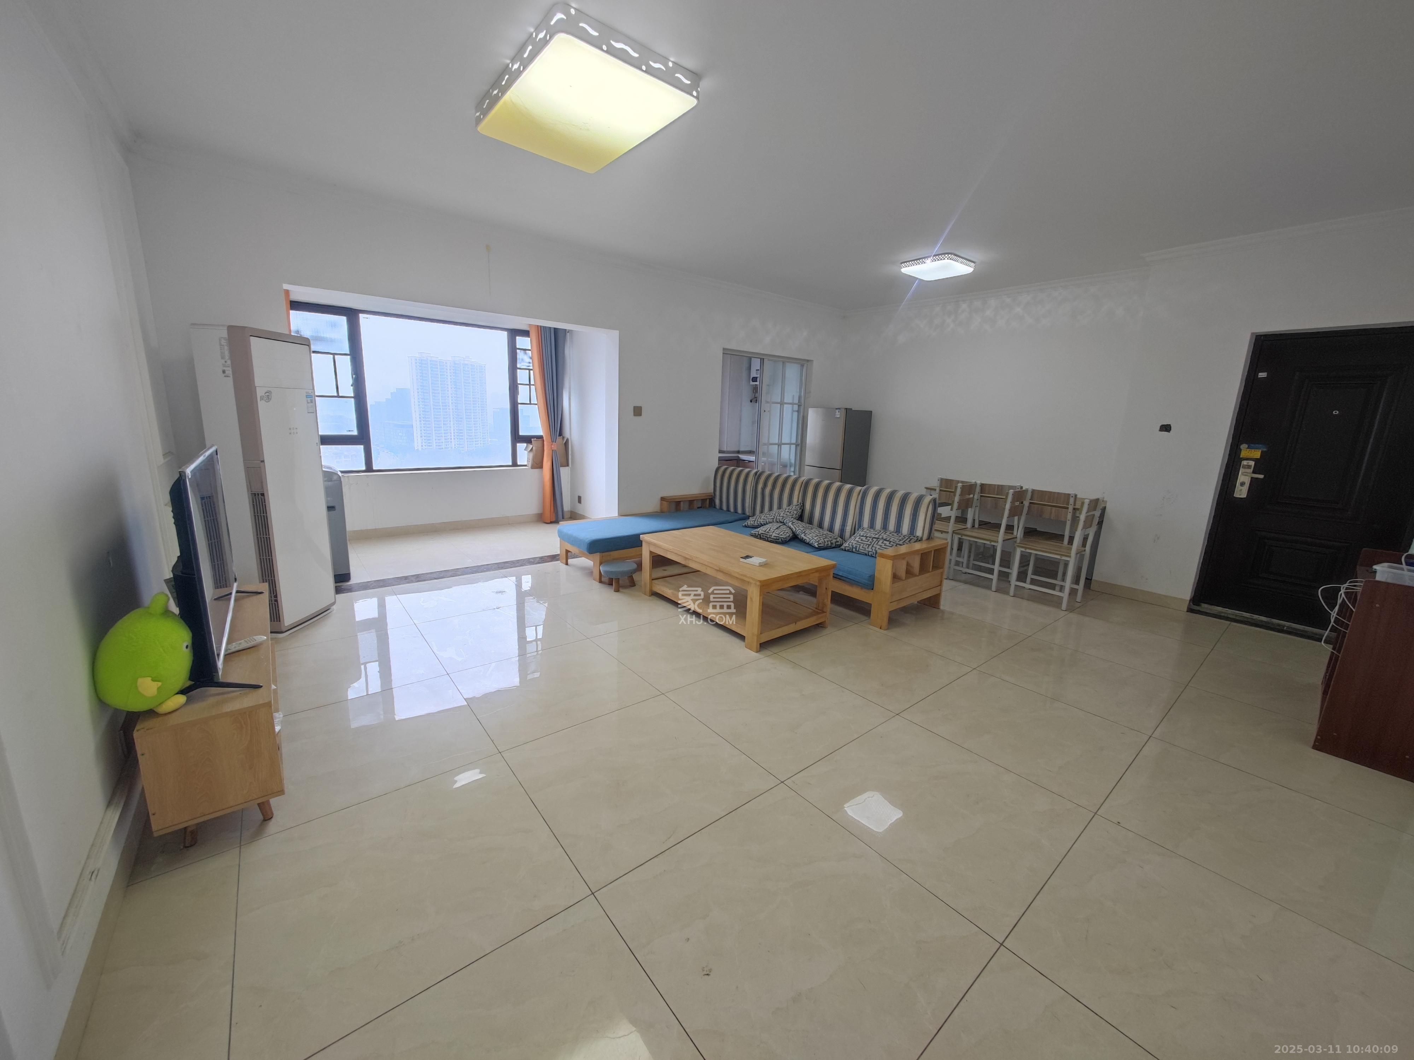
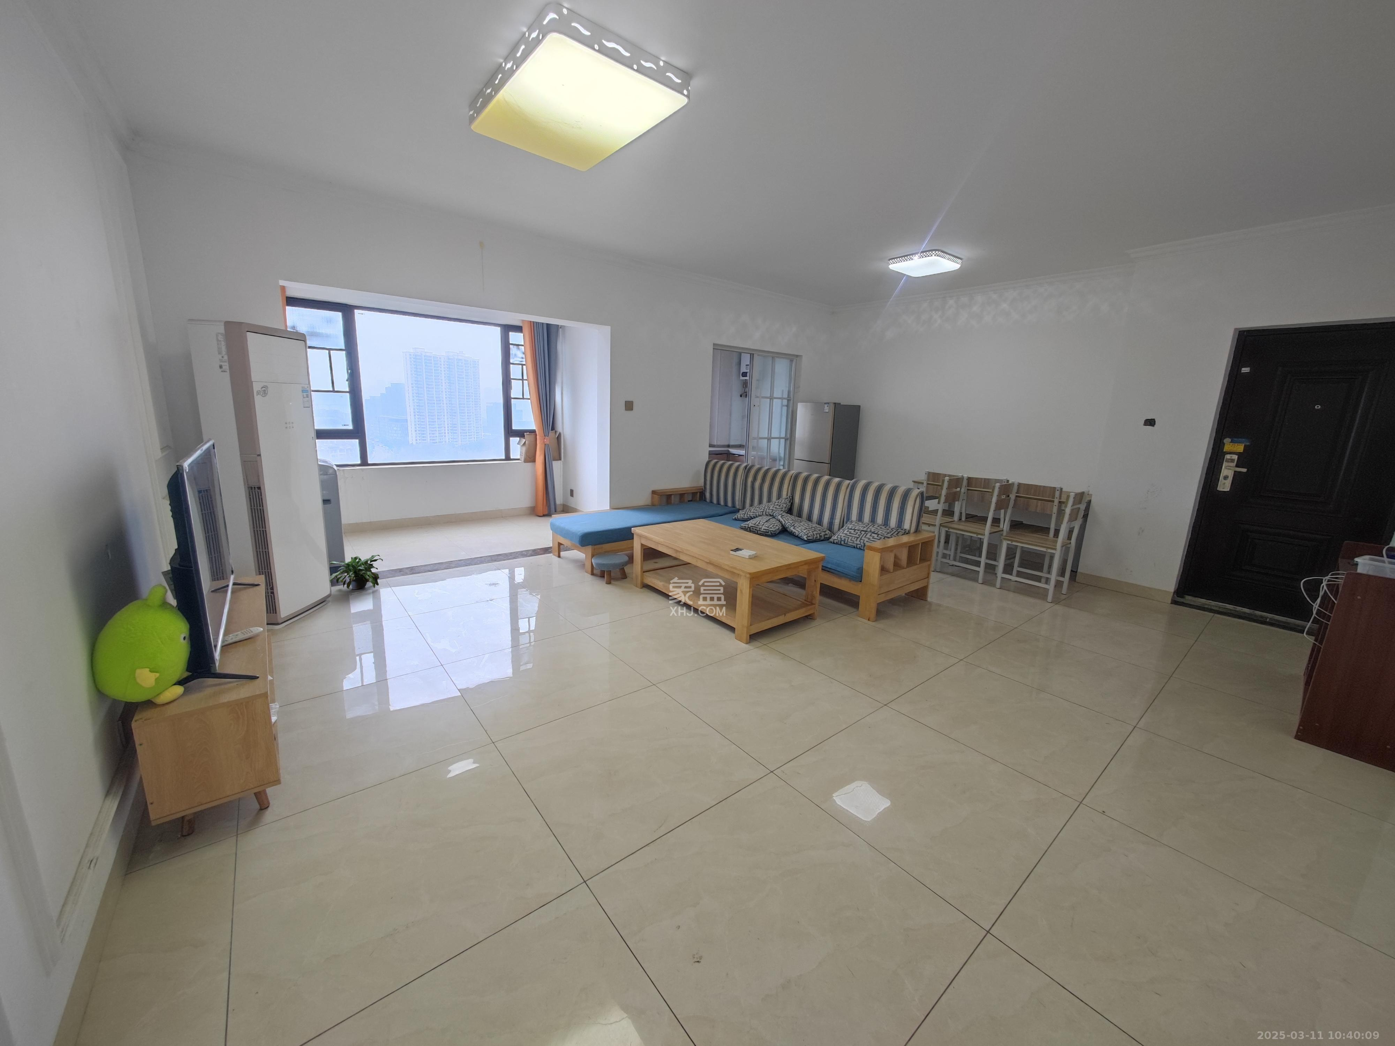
+ potted plant (356, 571)
